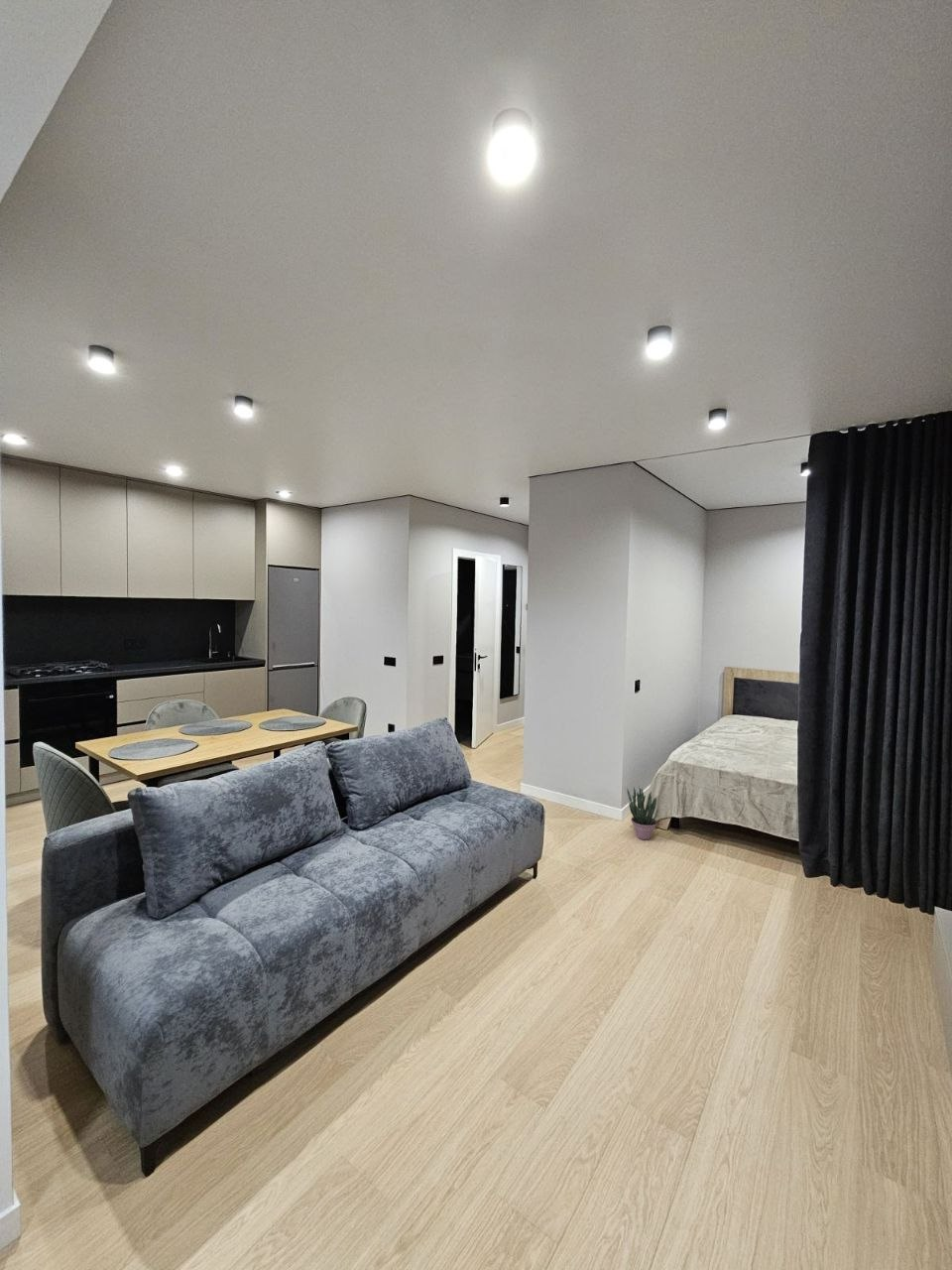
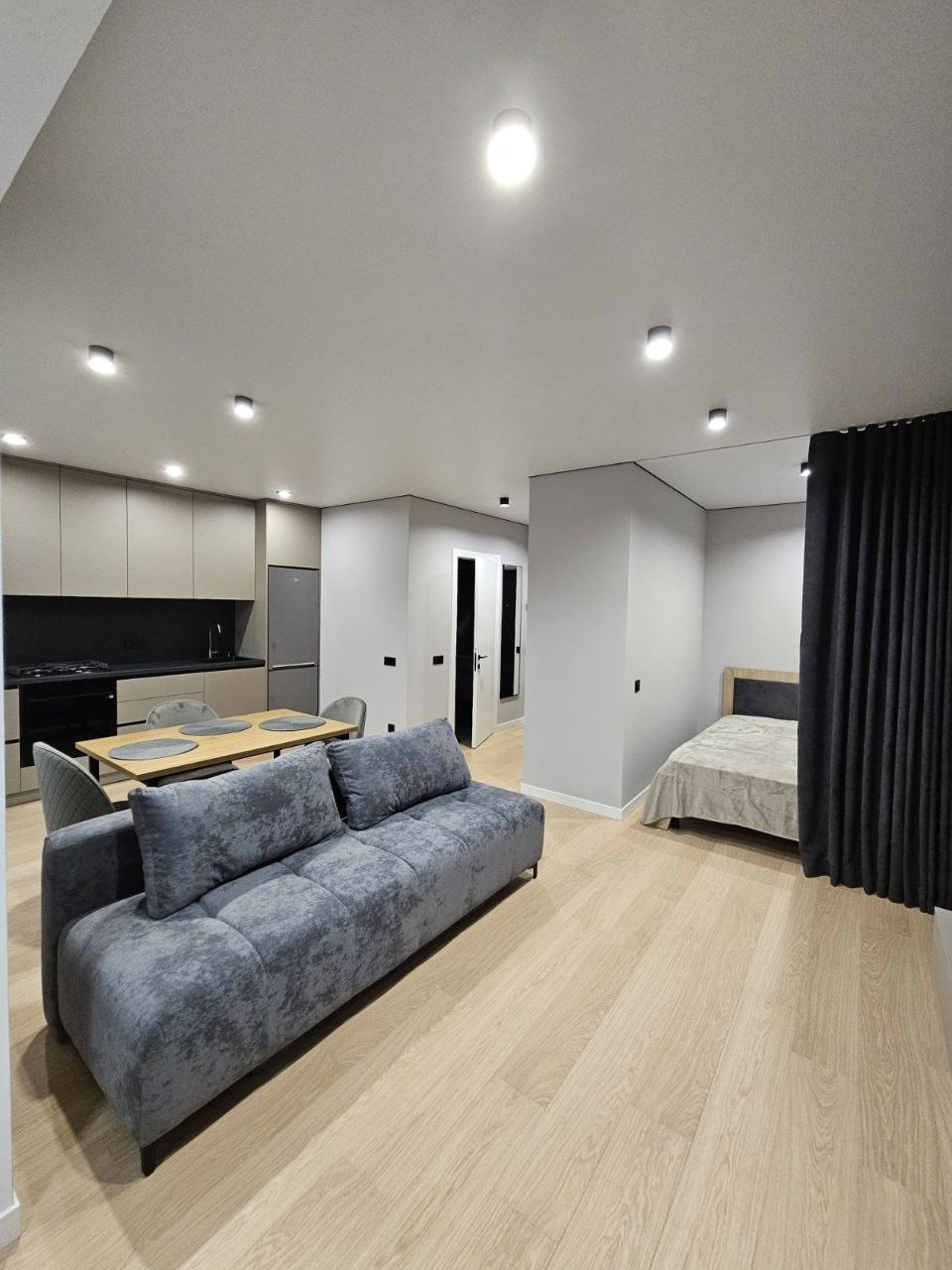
- potted plant (642, 813)
